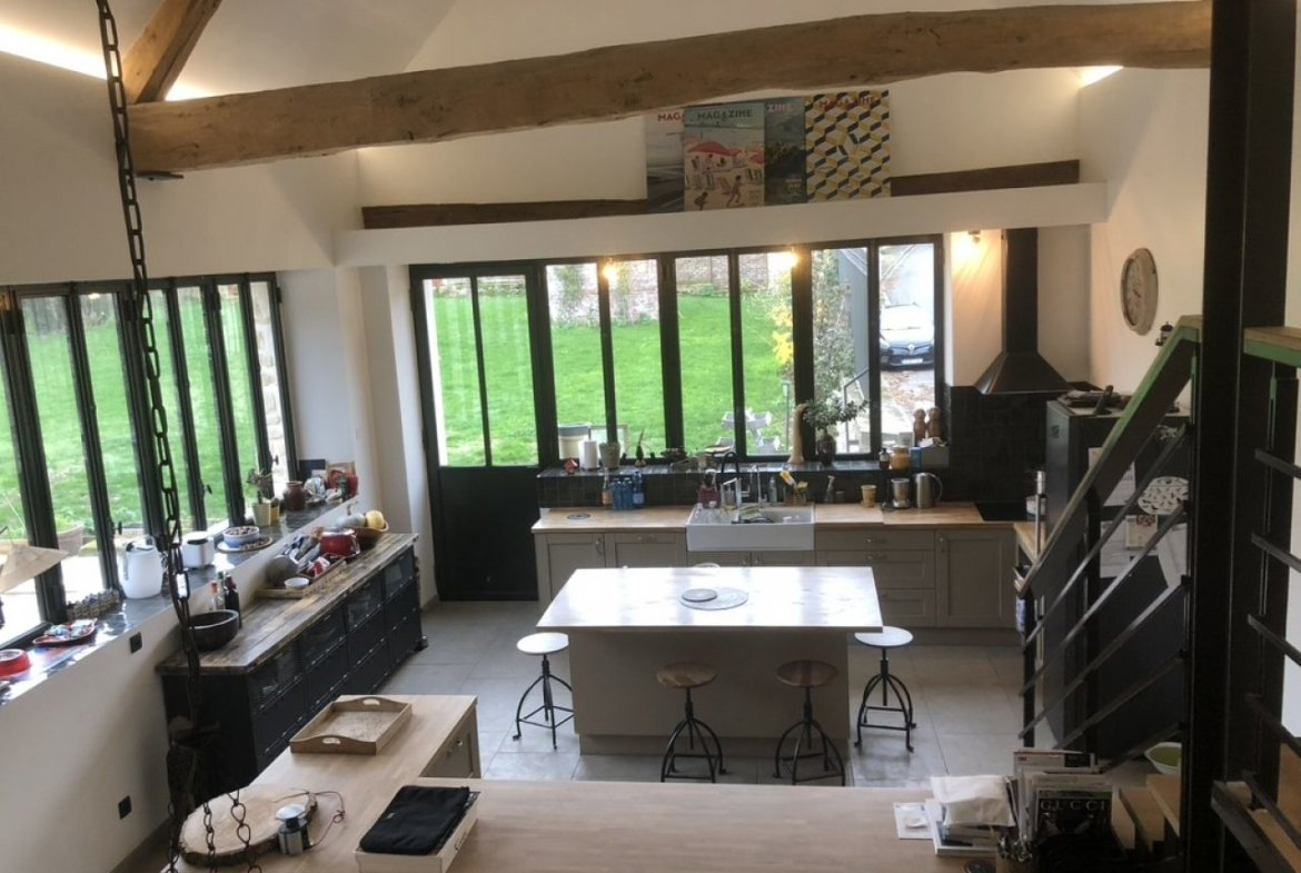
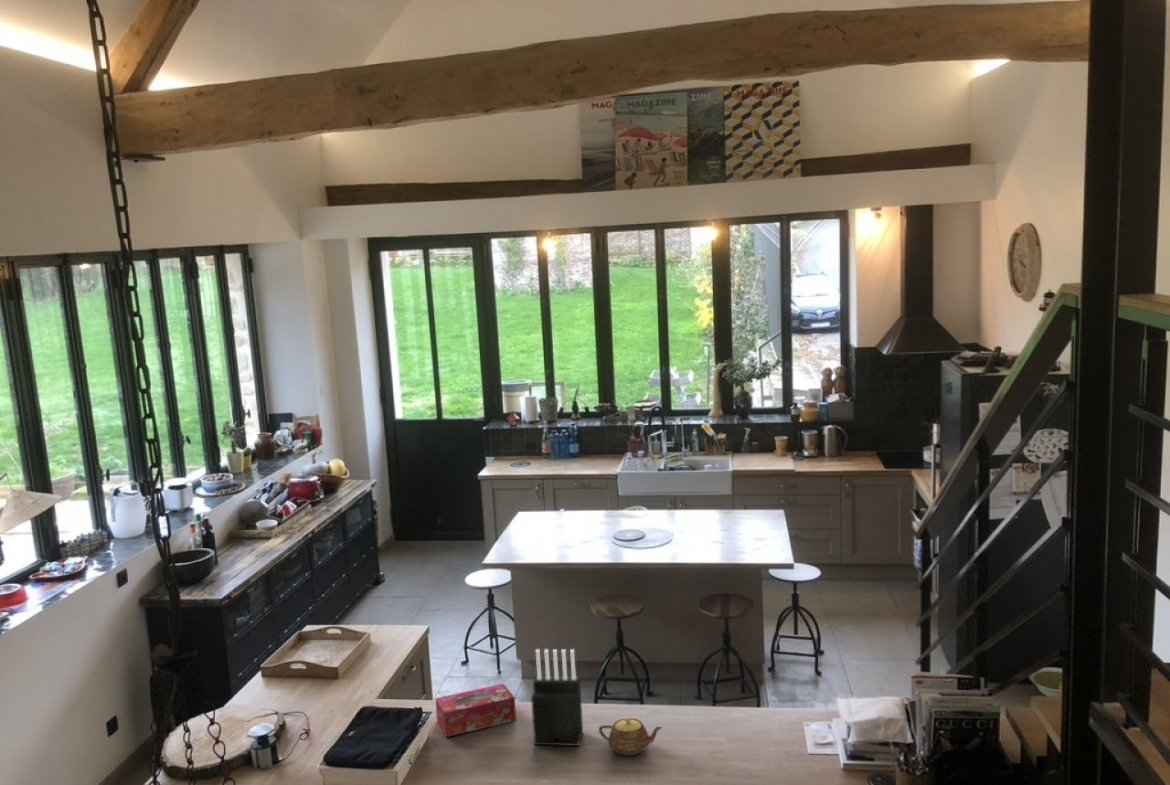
+ knife block (555, 697)
+ tissue box (475, 709)
+ teapot (630, 733)
